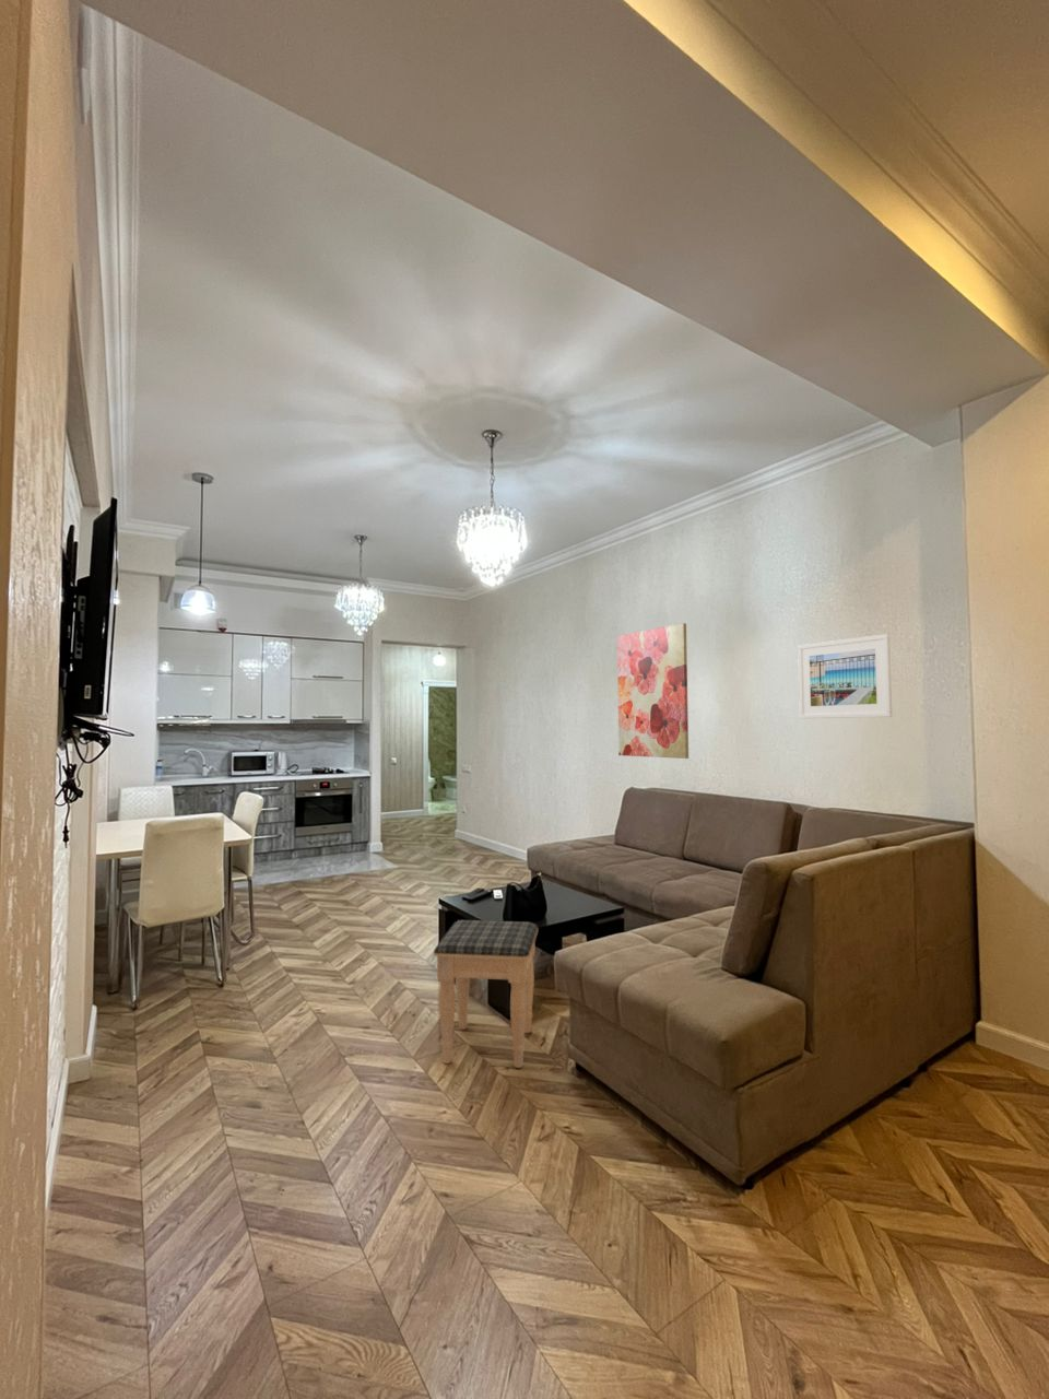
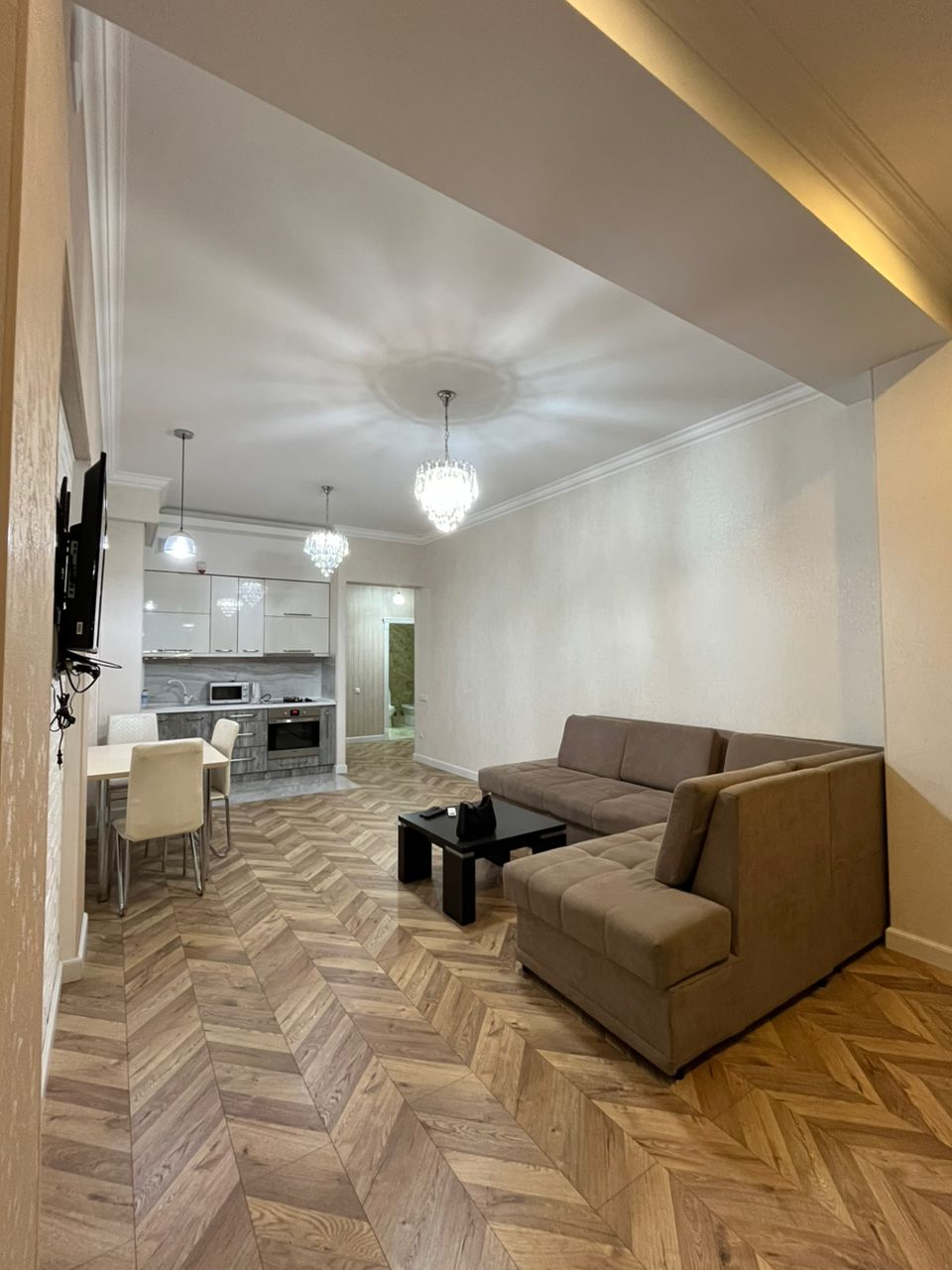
- wall art (650, 693)
- footstool (488, 978)
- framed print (842, 679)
